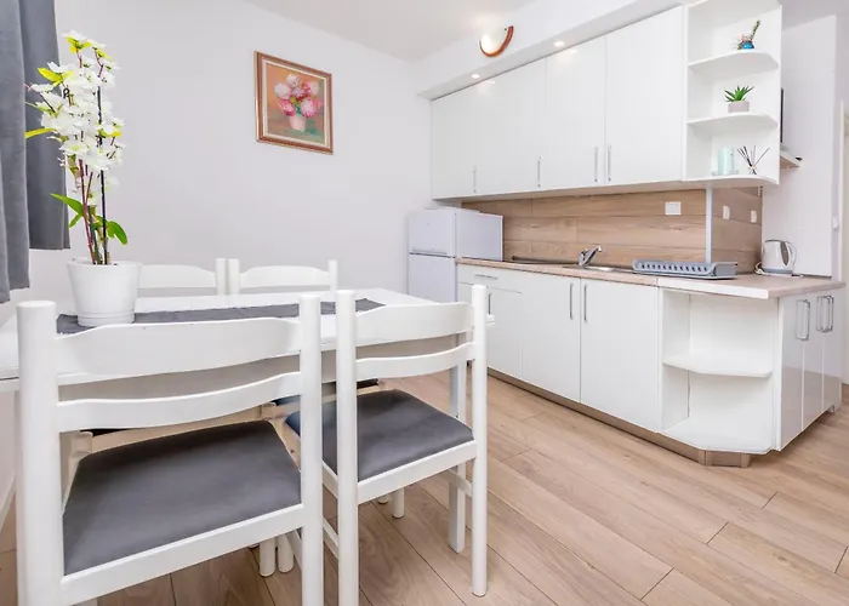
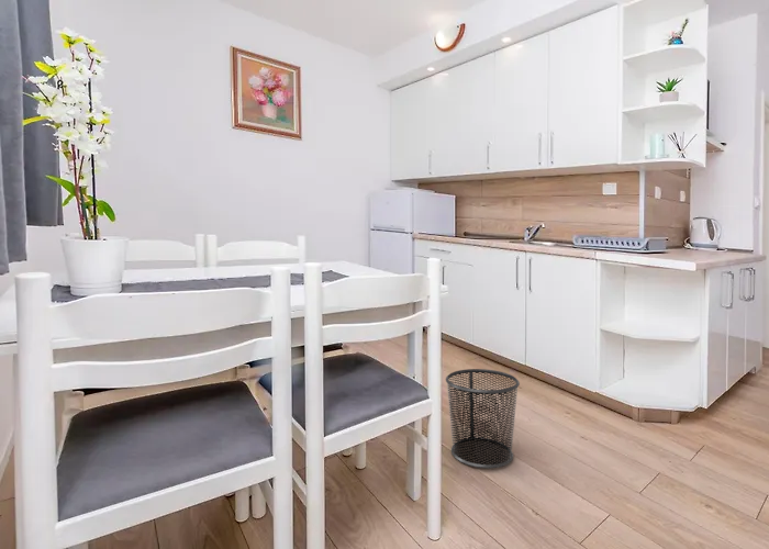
+ waste bin (481, 415)
